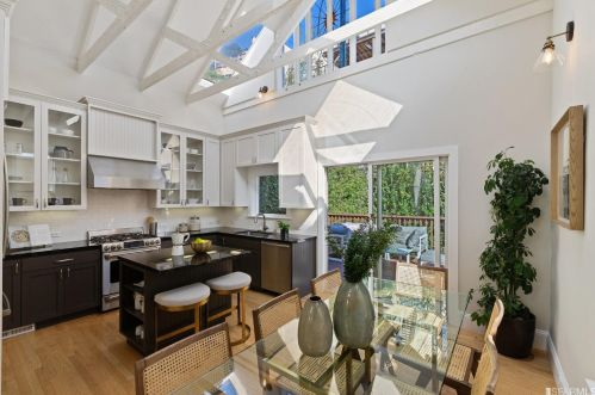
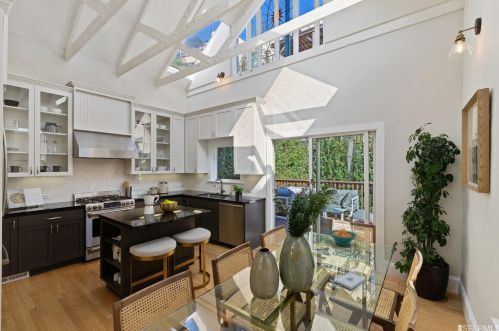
+ fruit bowl (342, 236)
+ notepad (350, 280)
